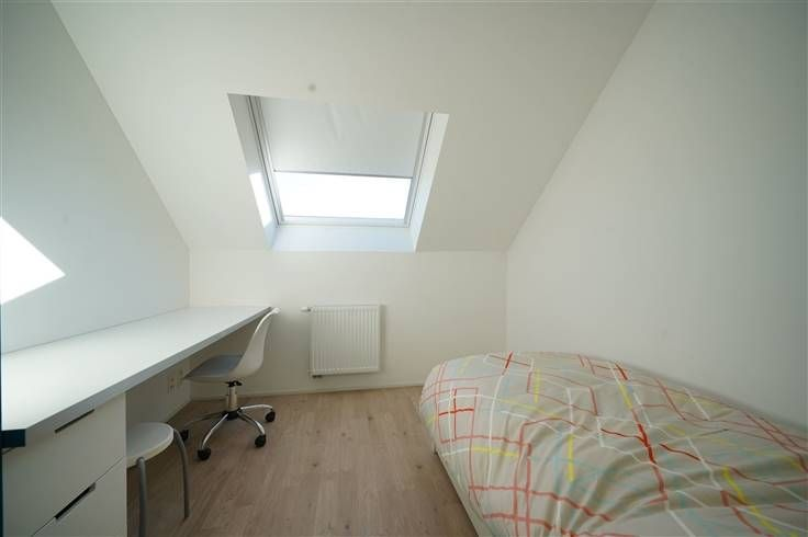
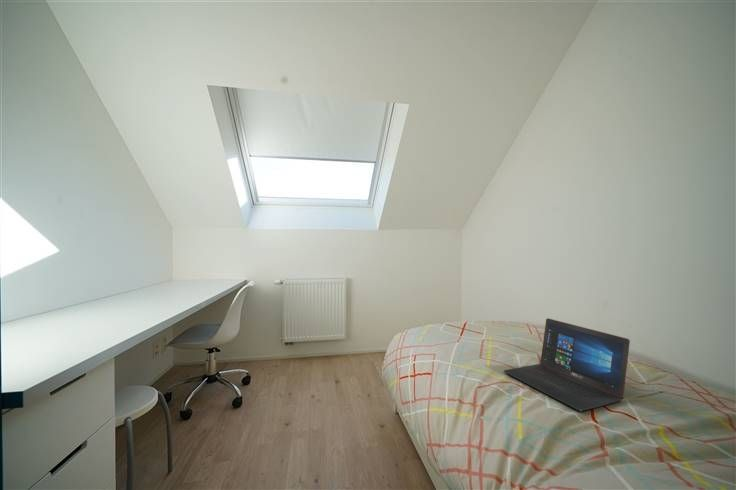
+ laptop (560, 357)
